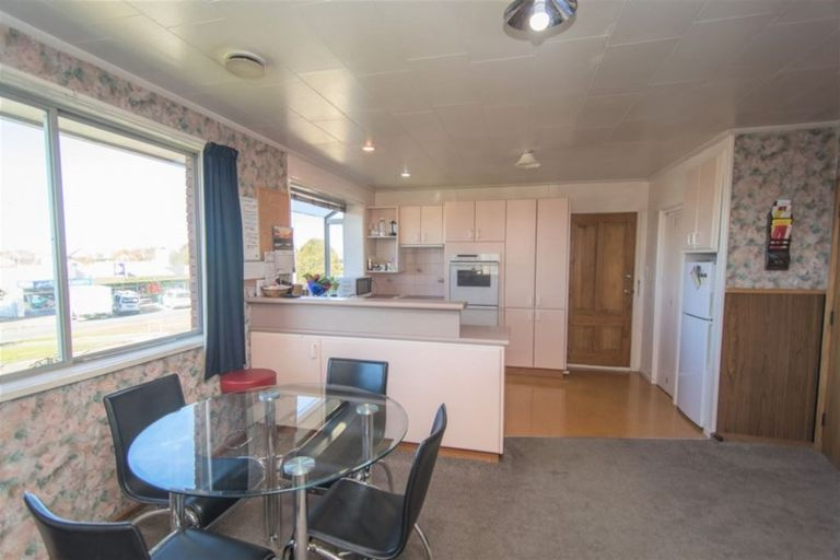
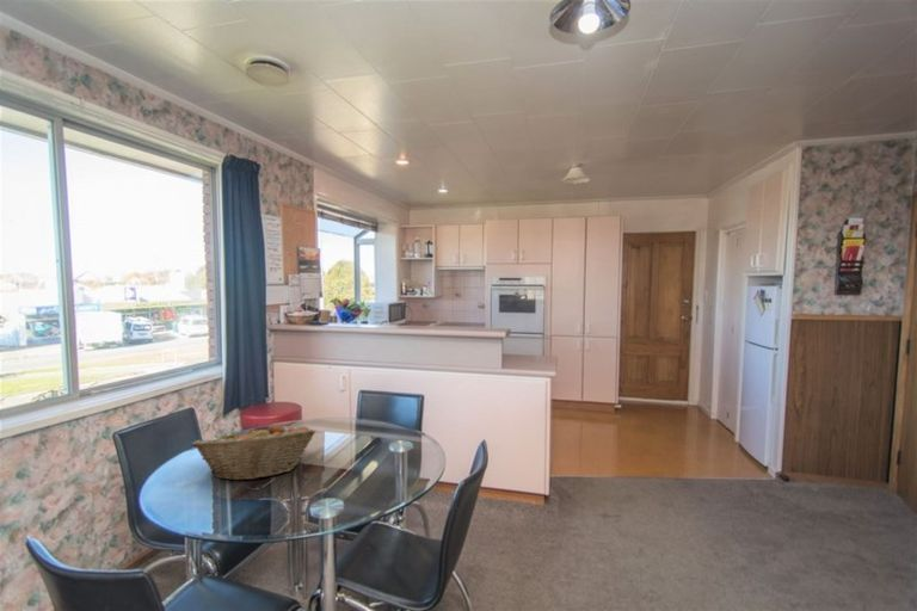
+ fruit basket (257, 445)
